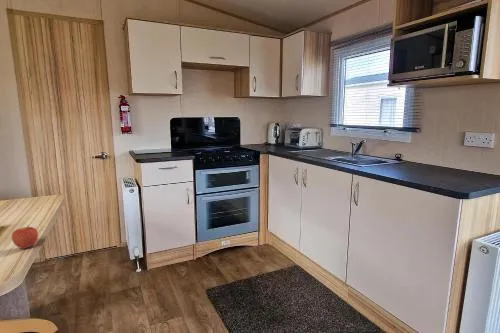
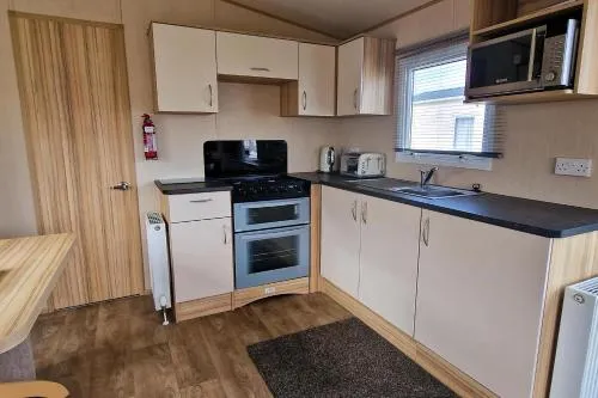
- apple (25, 236)
